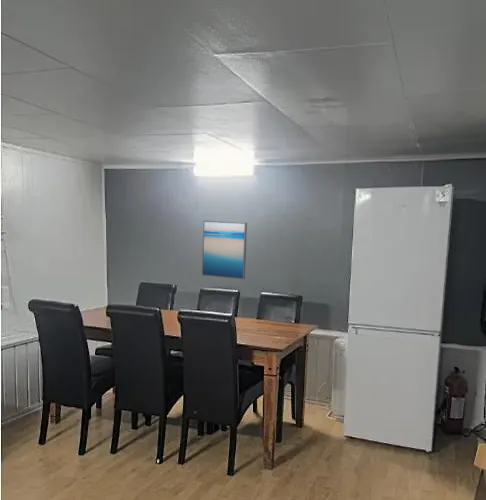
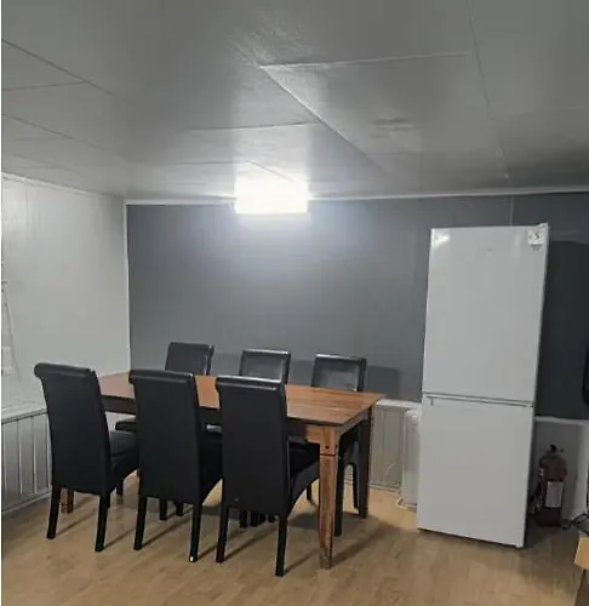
- wall art (223, 249)
